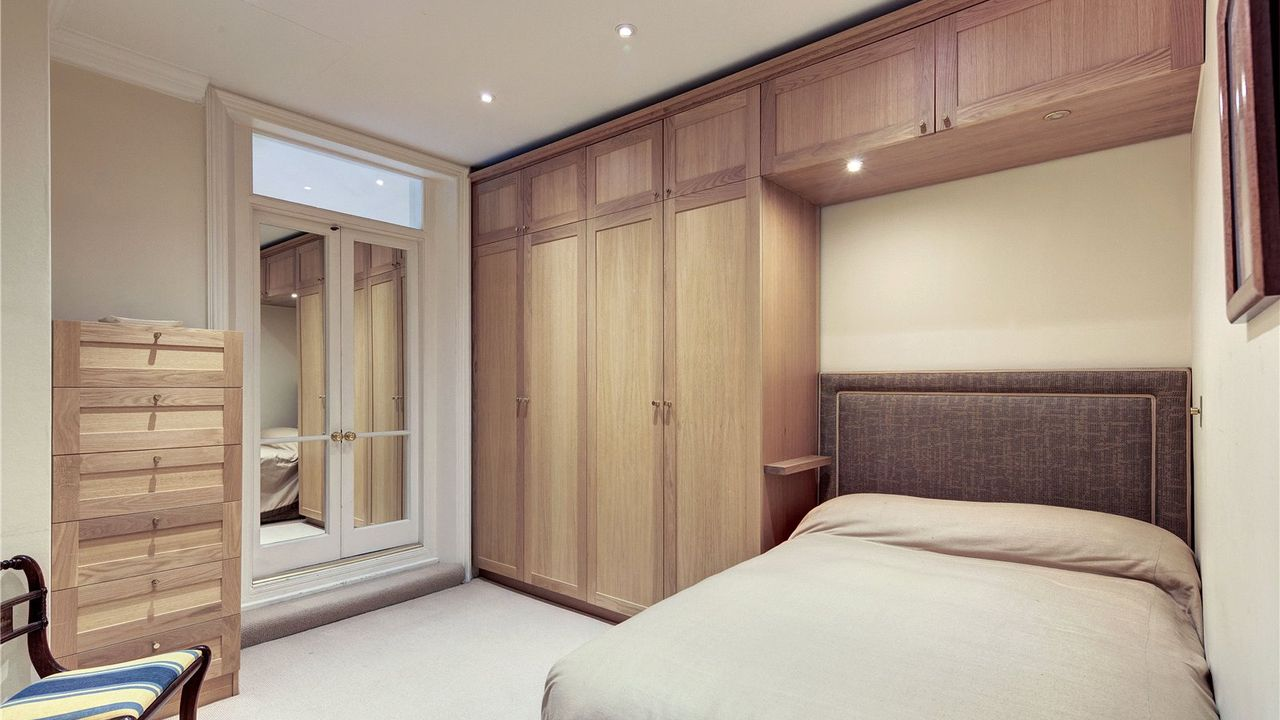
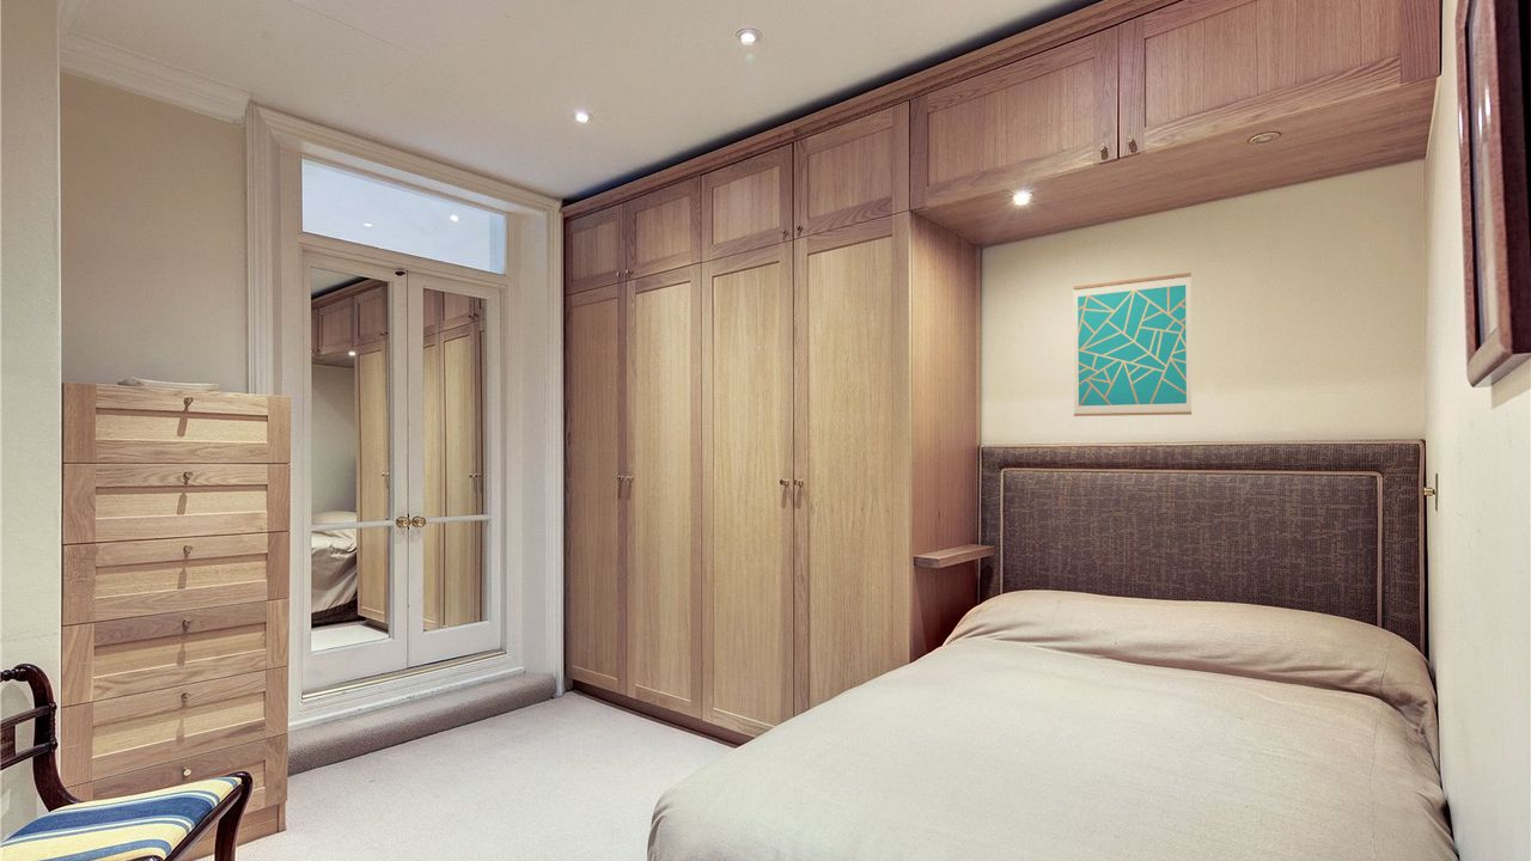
+ wall art (1129, 347)
